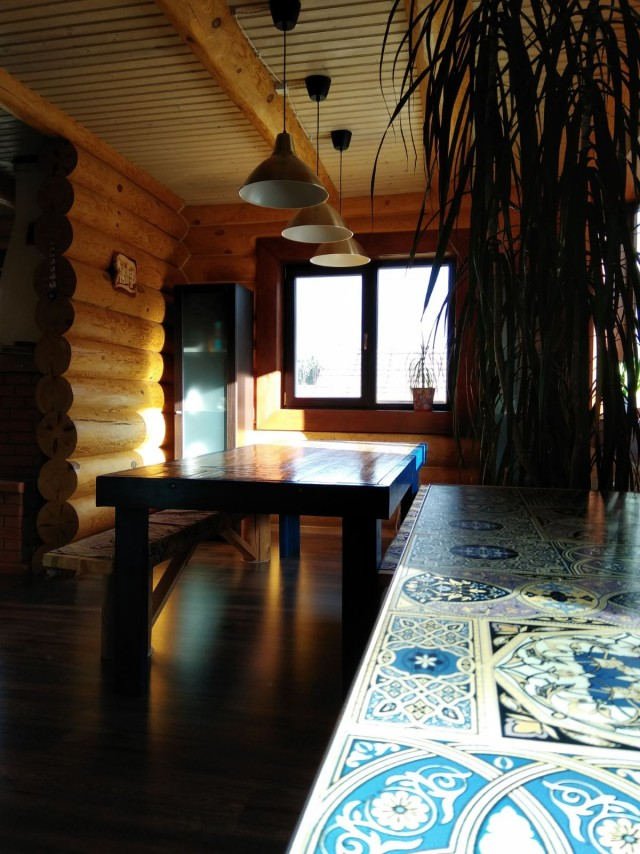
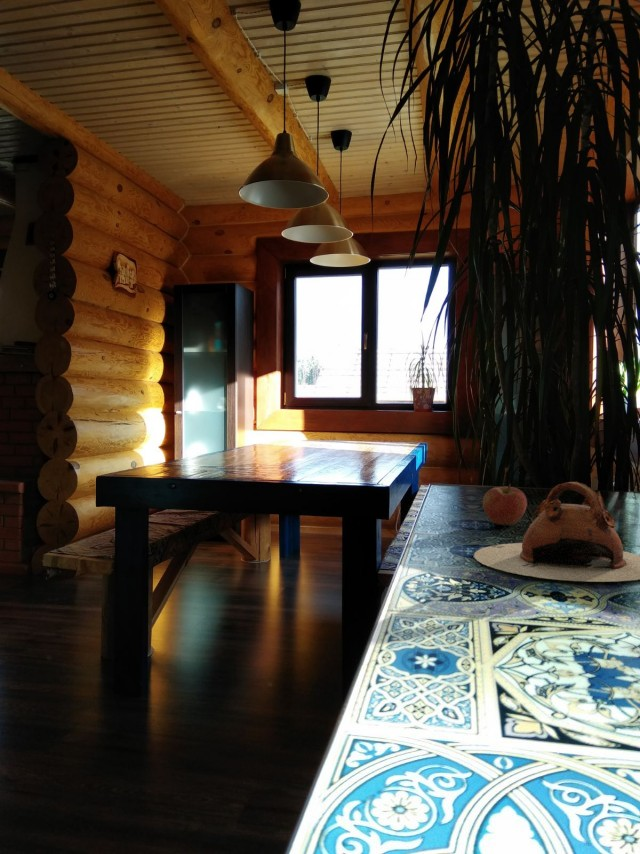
+ apple (504, 503)
+ teapot (563, 520)
